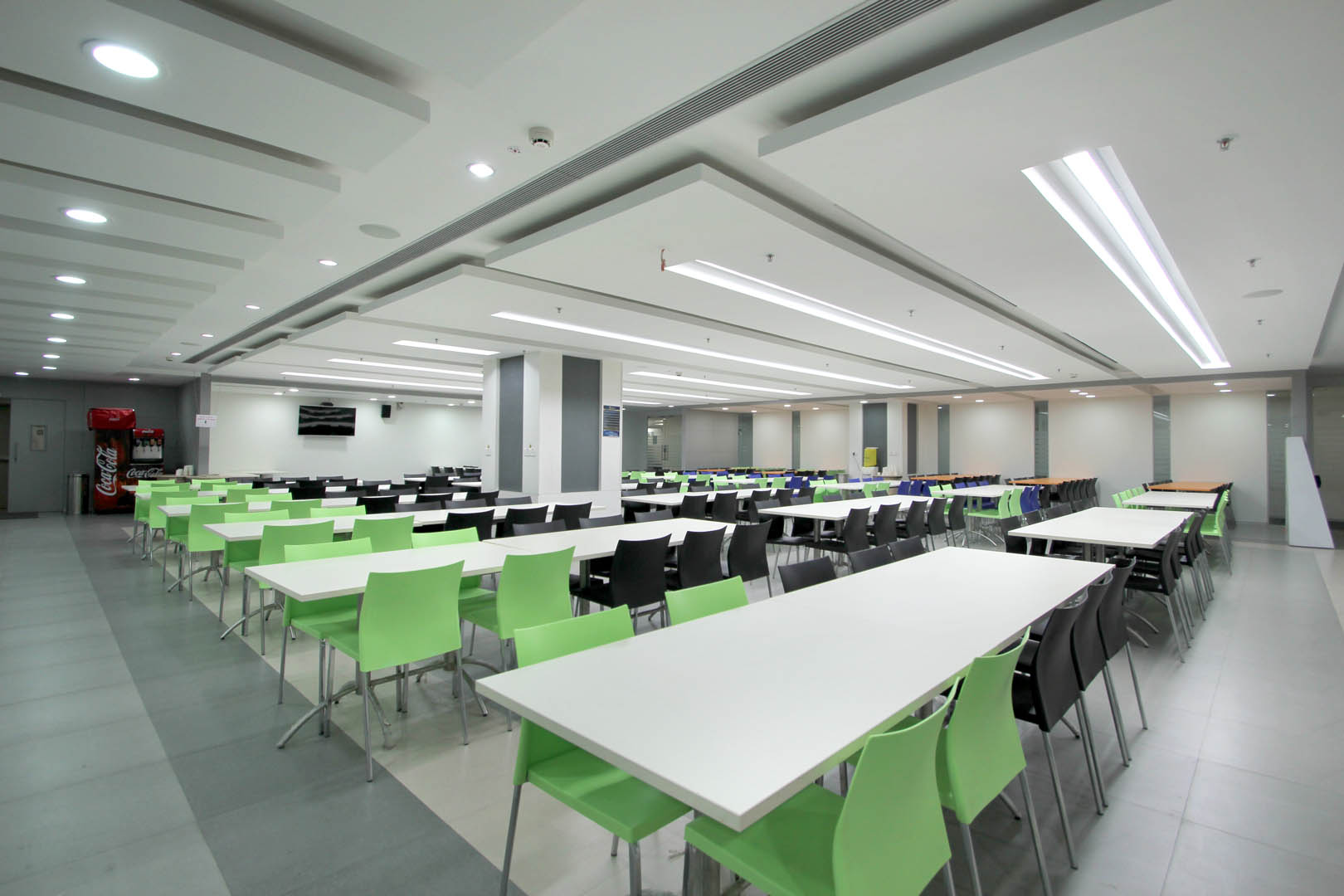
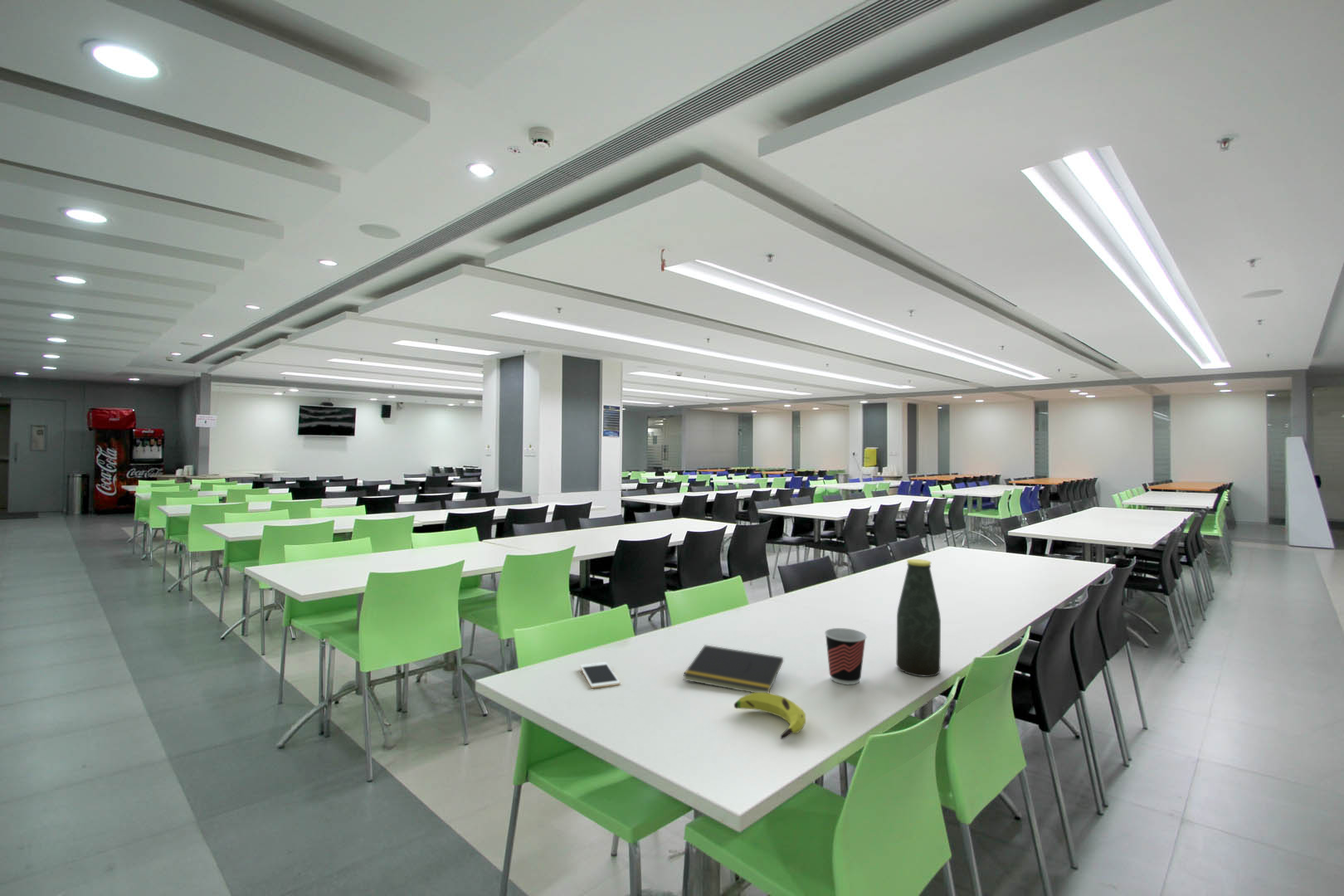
+ banana (767, 711)
+ bottle (918, 615)
+ cup (845, 656)
+ cell phone (599, 674)
+ notepad (733, 668)
